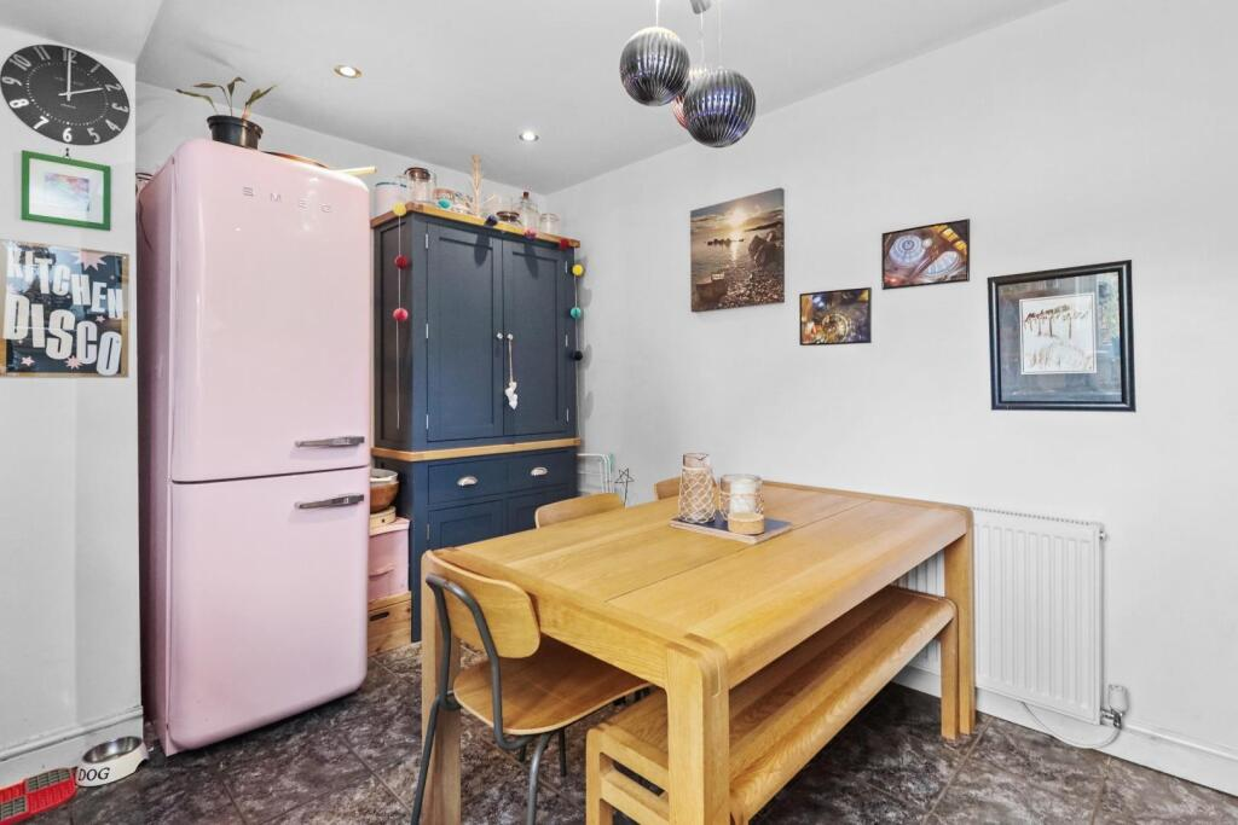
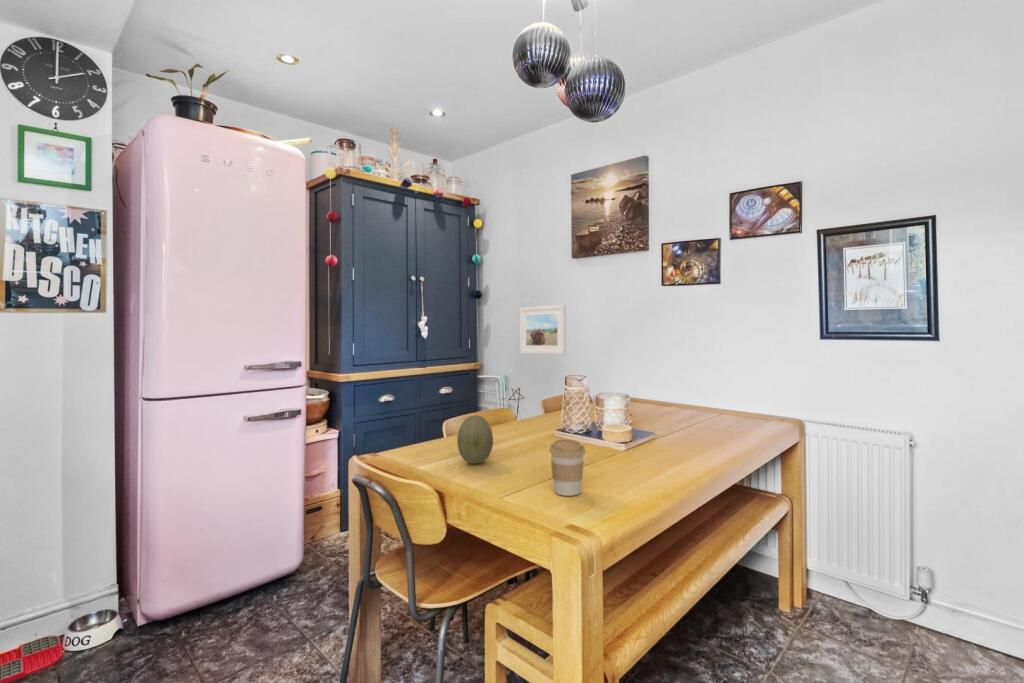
+ fruit (475, 439)
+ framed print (541, 330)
+ coffee cup (567, 466)
